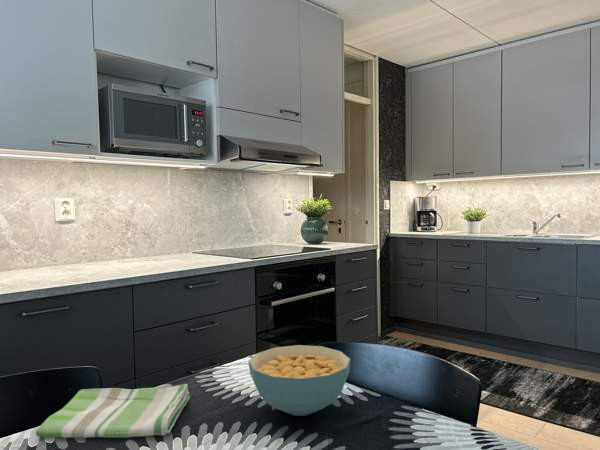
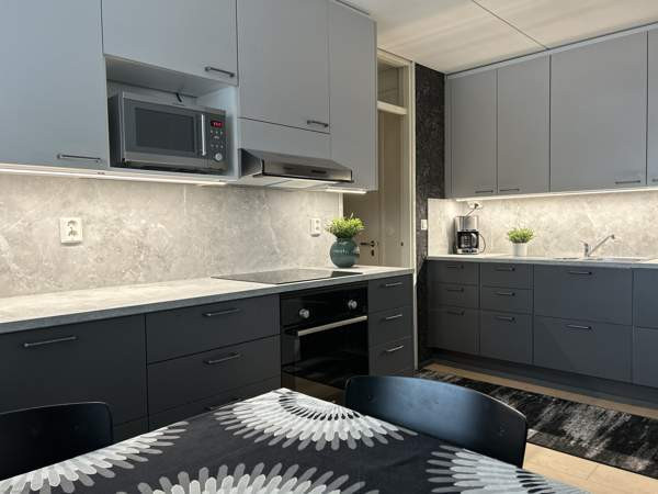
- dish towel (120, 408)
- cereal bowl (300, 384)
